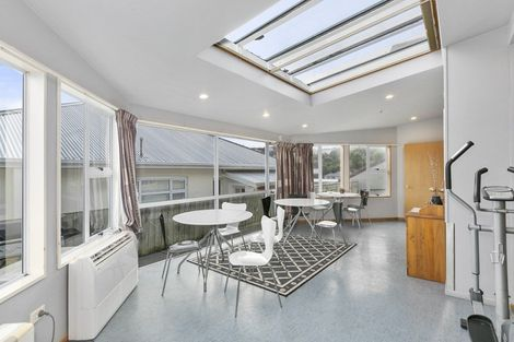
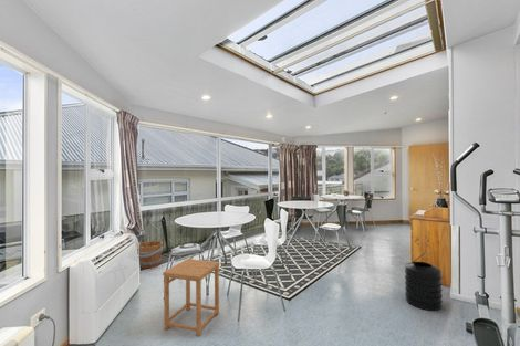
+ side table (189, 293)
+ bucket (149, 254)
+ trash can (423, 276)
